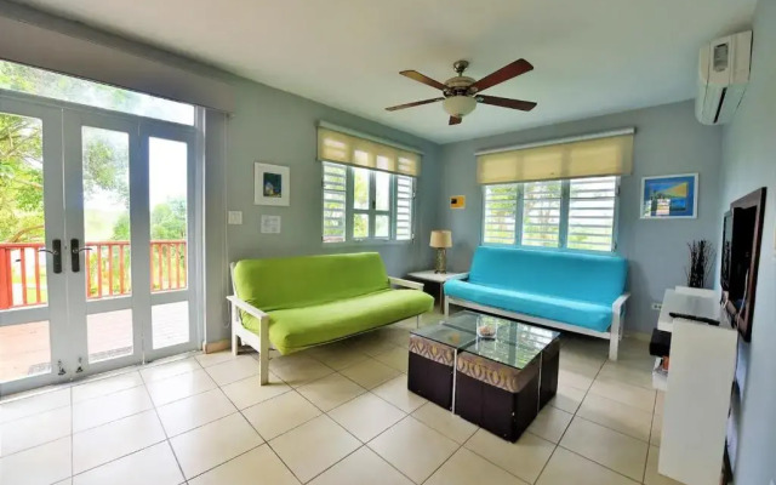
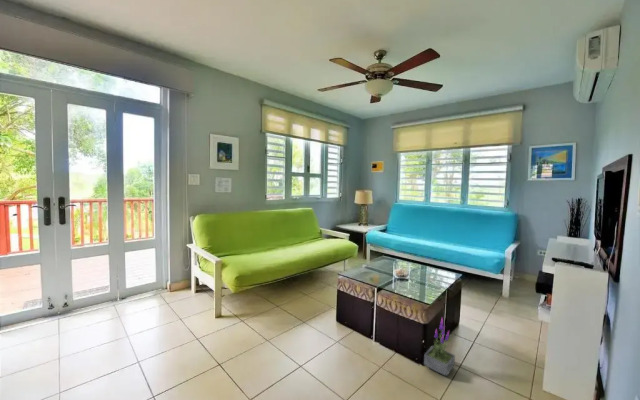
+ potted plant (440, 342)
